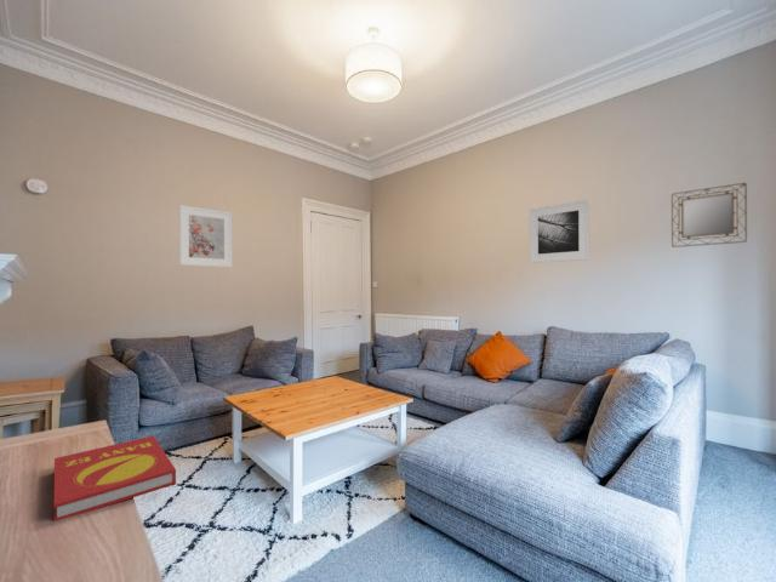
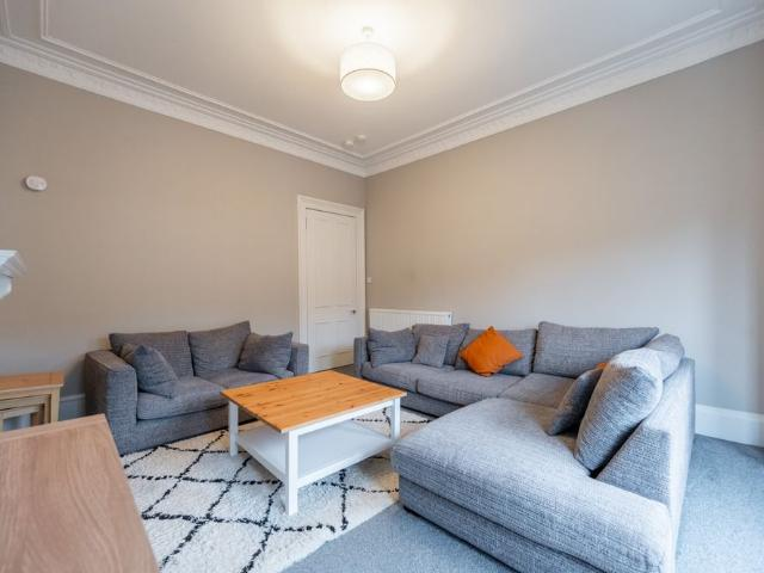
- book (113, 470)
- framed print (558, 233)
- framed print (206, 238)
- home mirror (707, 216)
